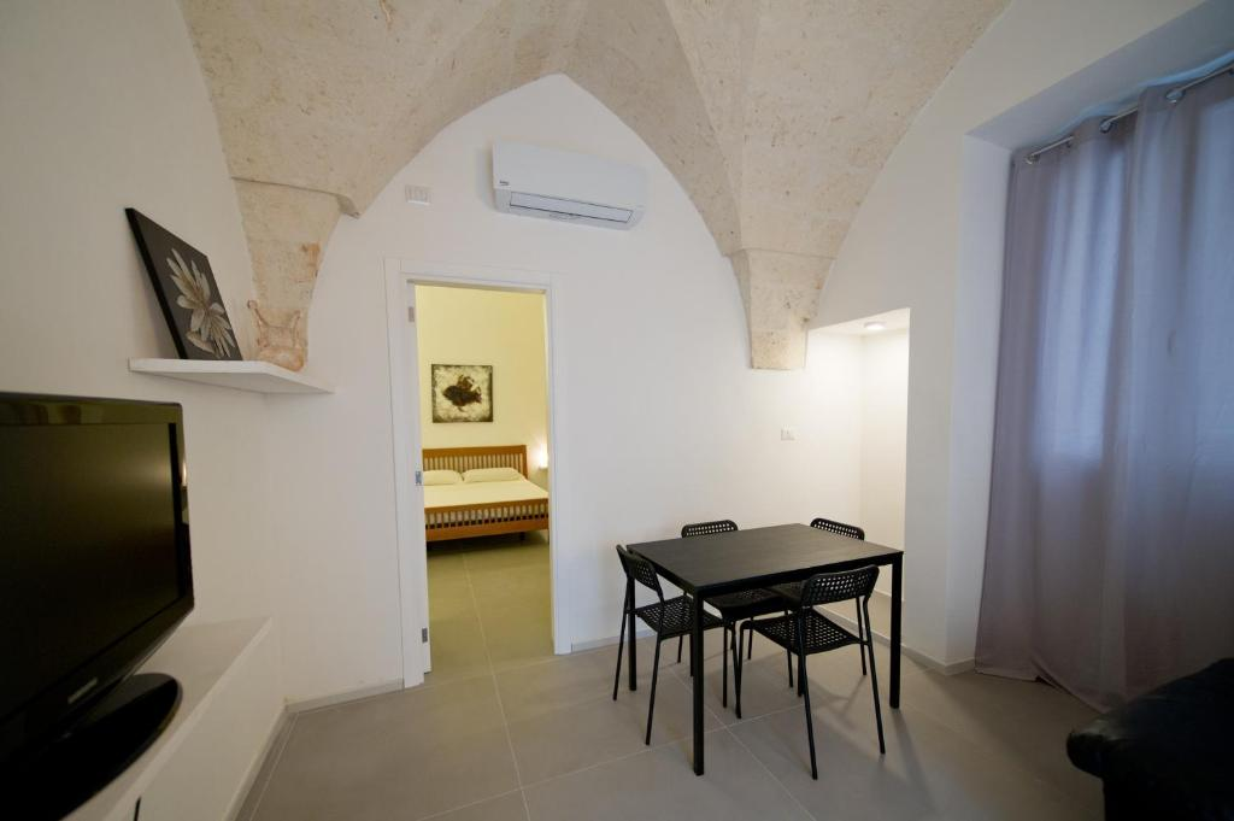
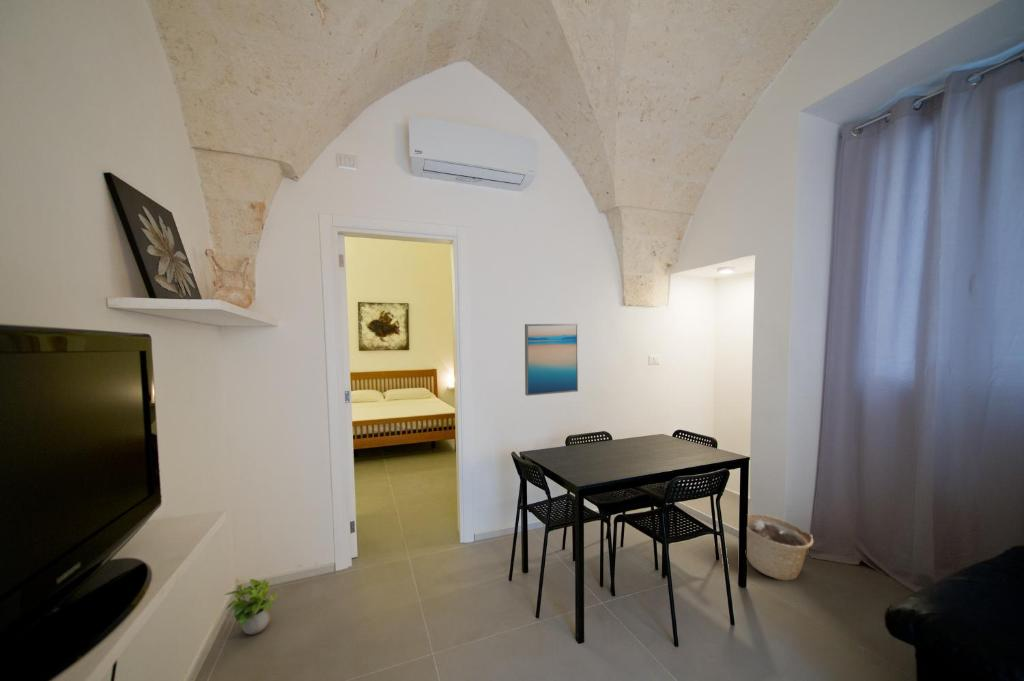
+ potted plant (251, 607)
+ wall art (552, 358)
+ basket (774, 545)
